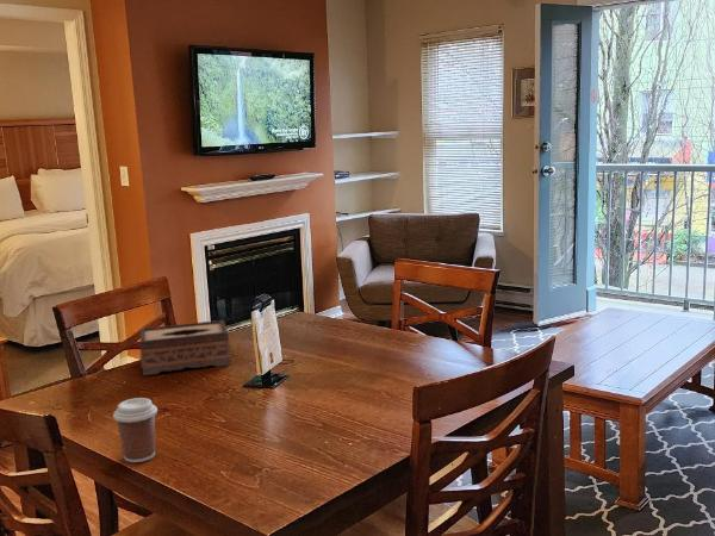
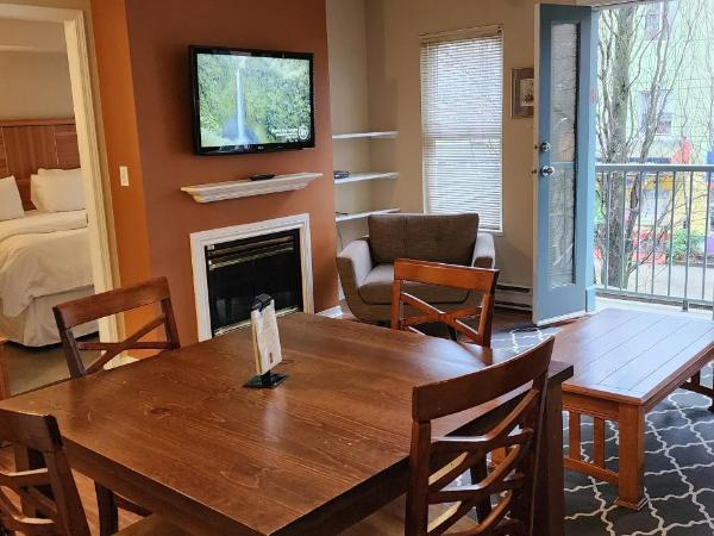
- coffee cup (137, 429)
- tissue box (185, 345)
